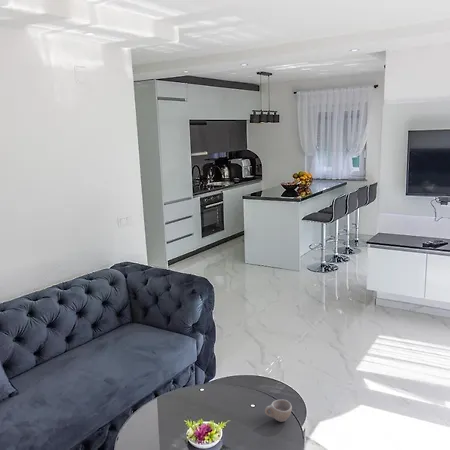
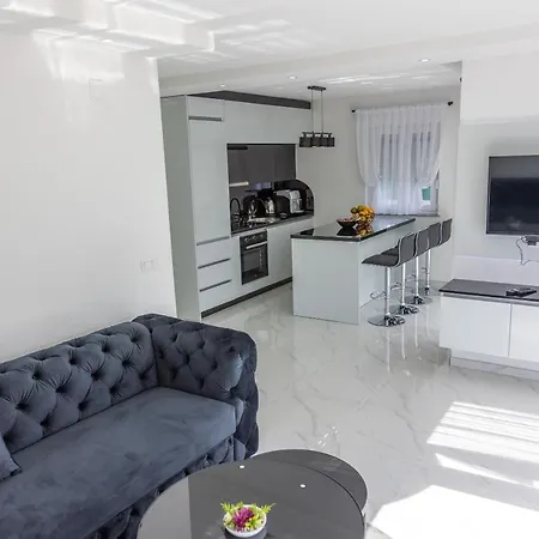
- cup (278, 412)
